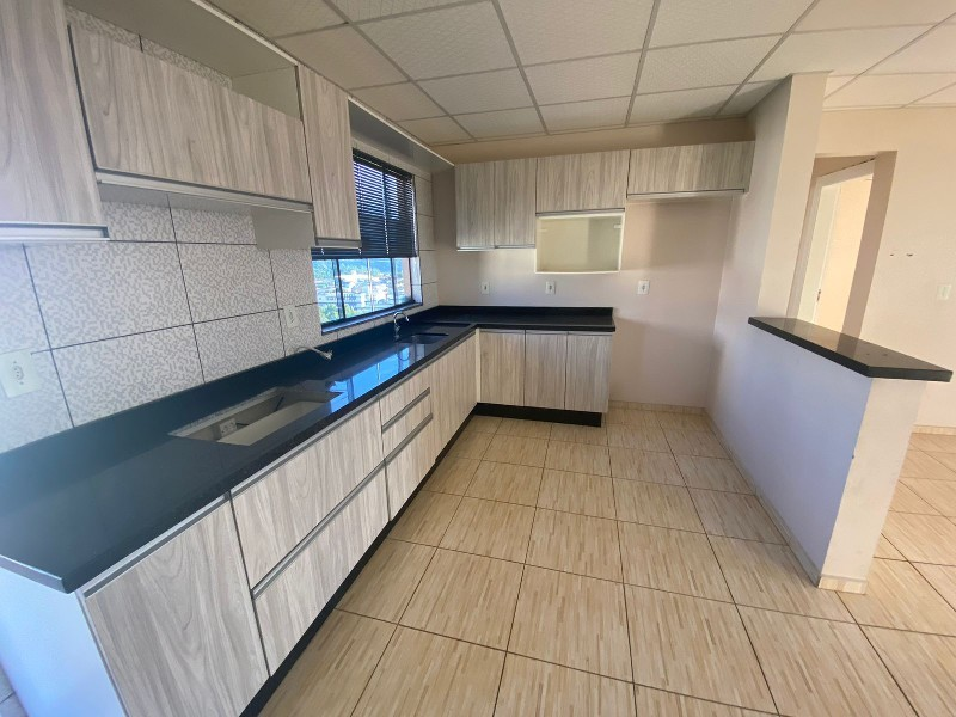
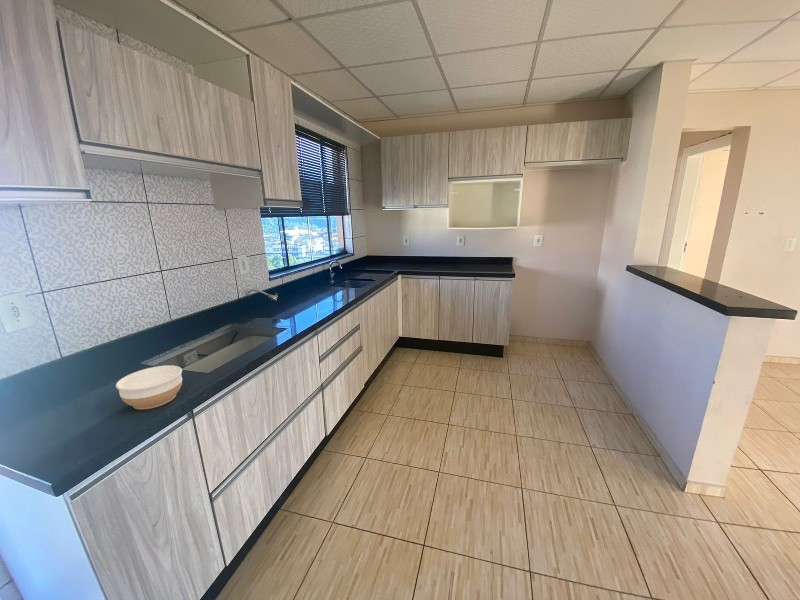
+ bowl (152, 388)
